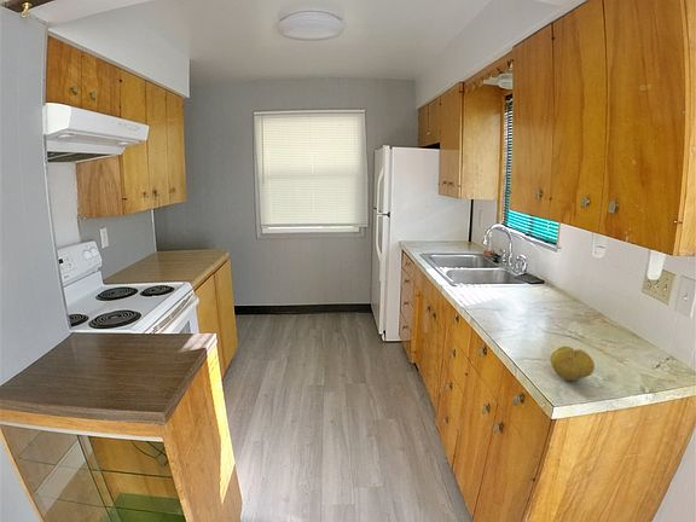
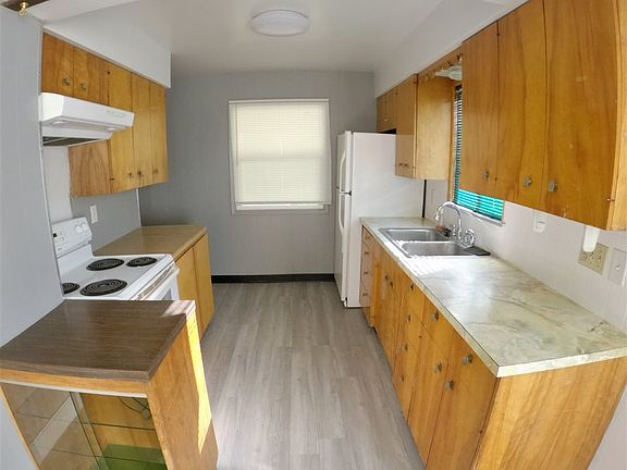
- fruit (570, 364)
